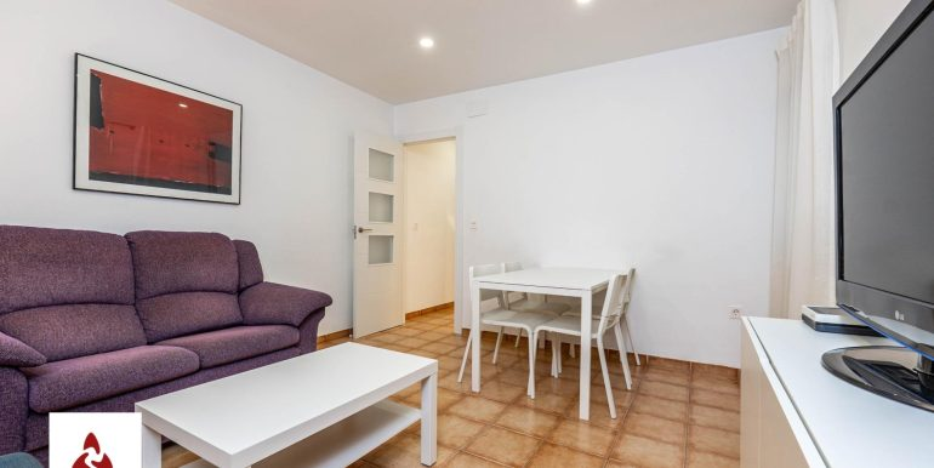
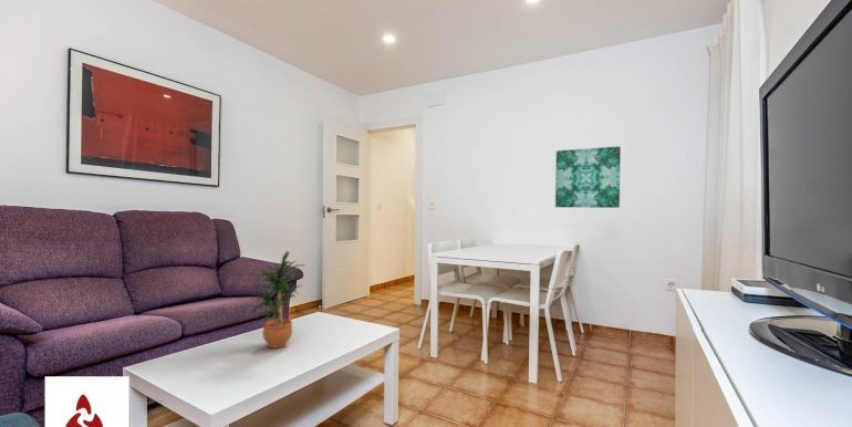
+ wall art (586, 178)
+ potted plant (278, 300)
